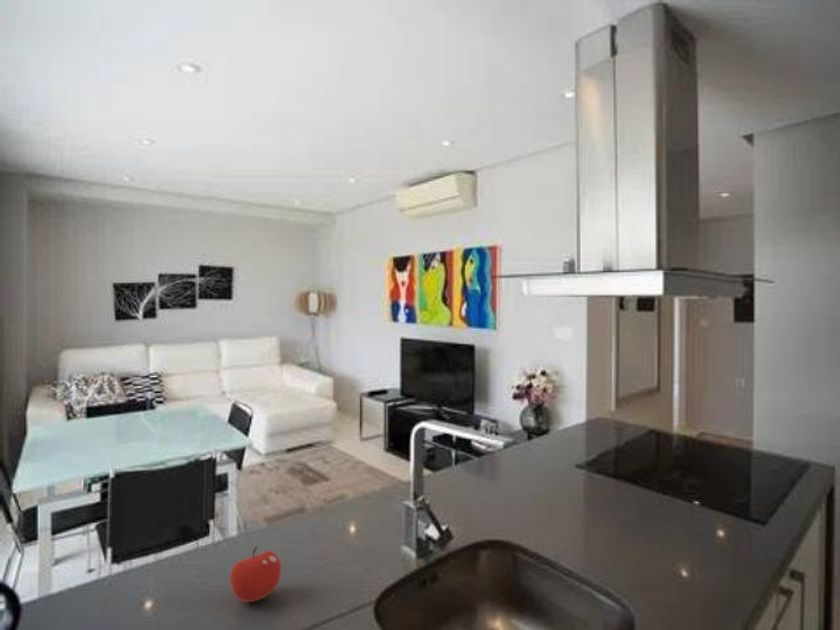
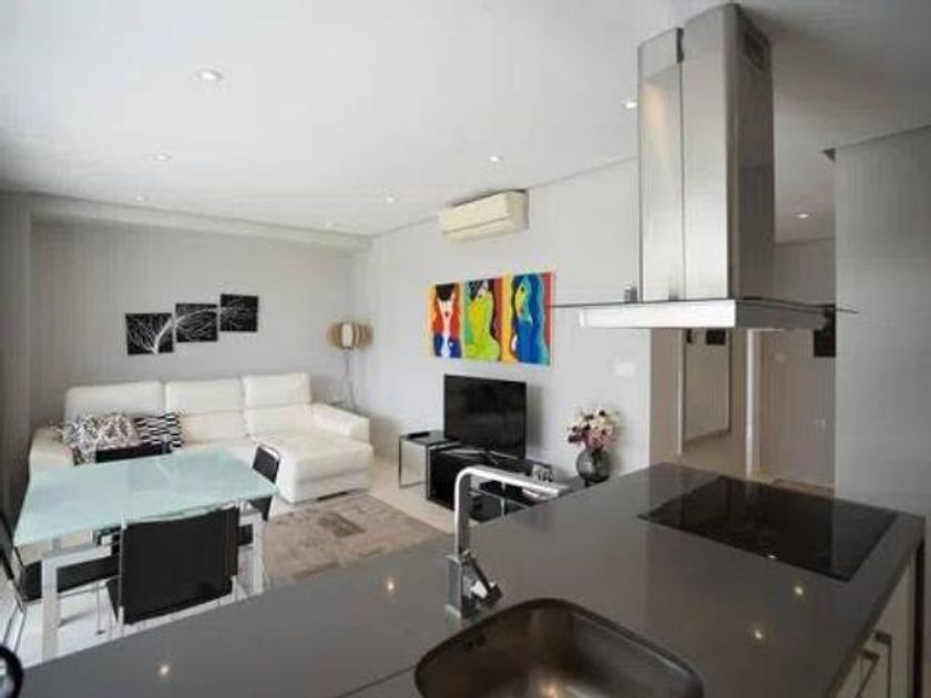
- fruit (256, 573)
